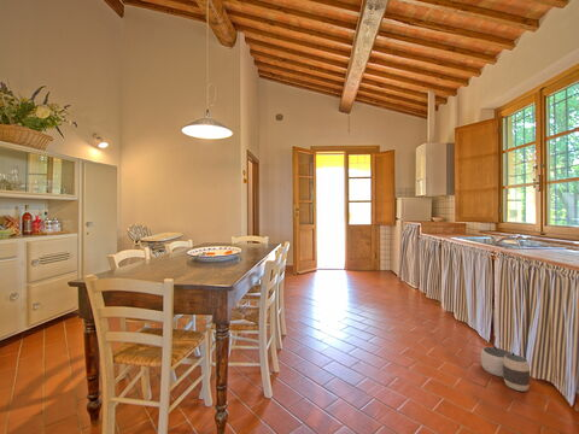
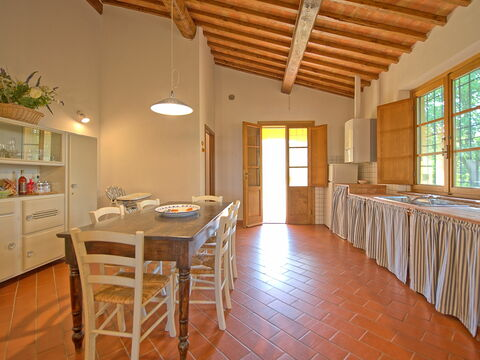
- waste basket (504, 363)
